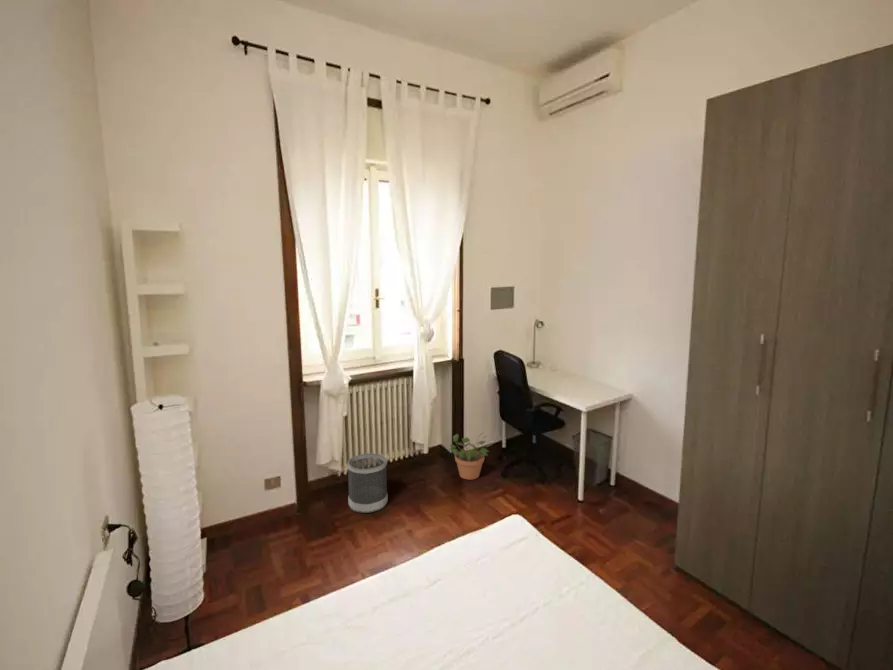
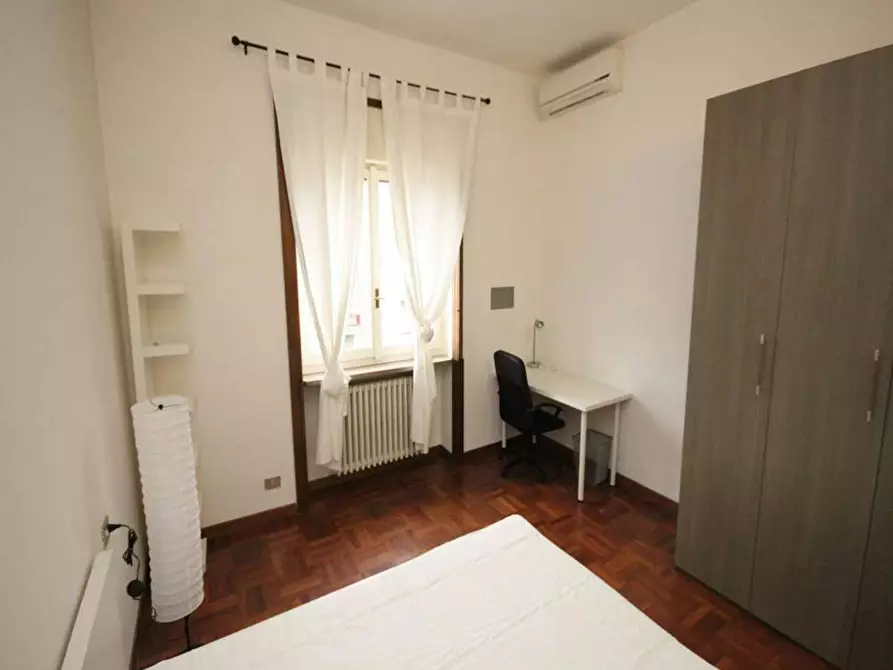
- wastebasket (367, 482)
- potted plant (471, 454)
